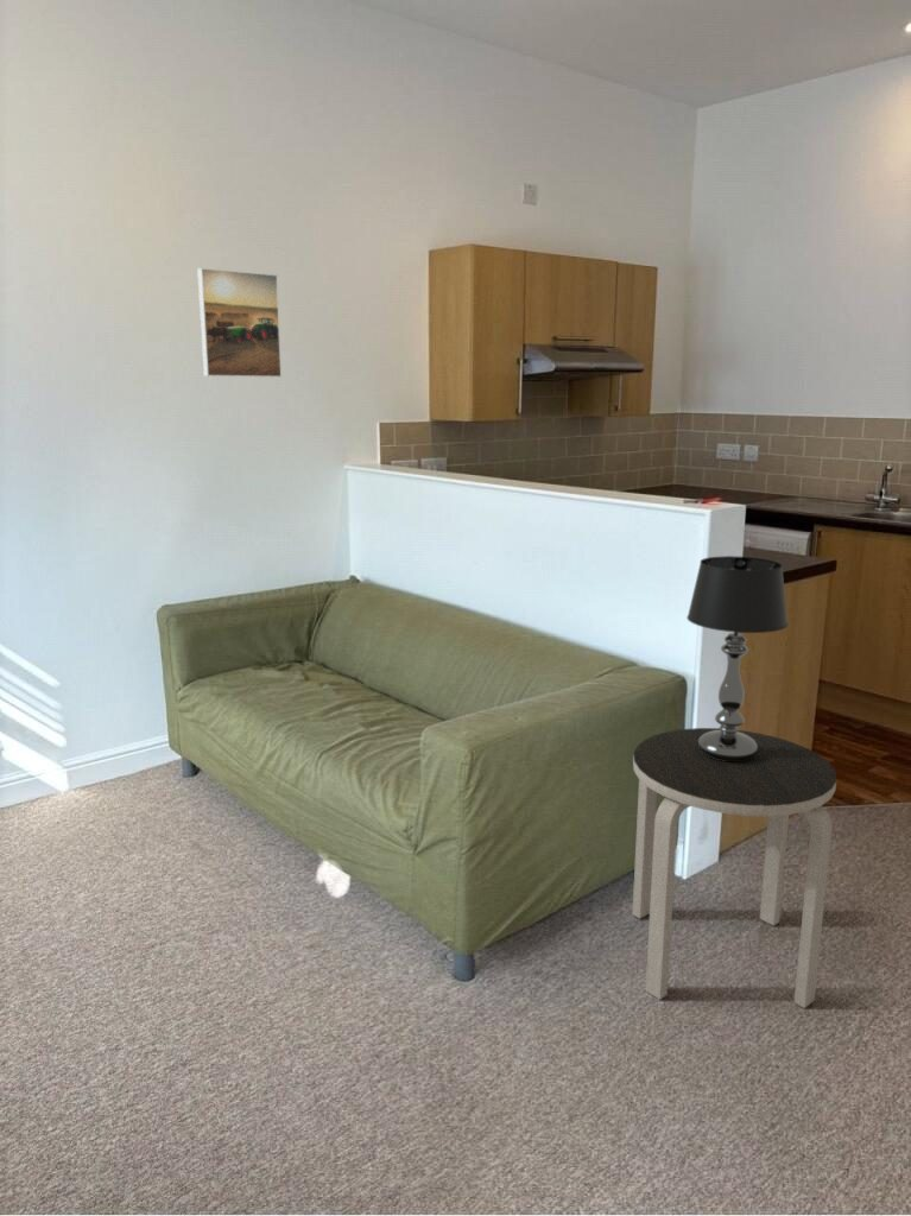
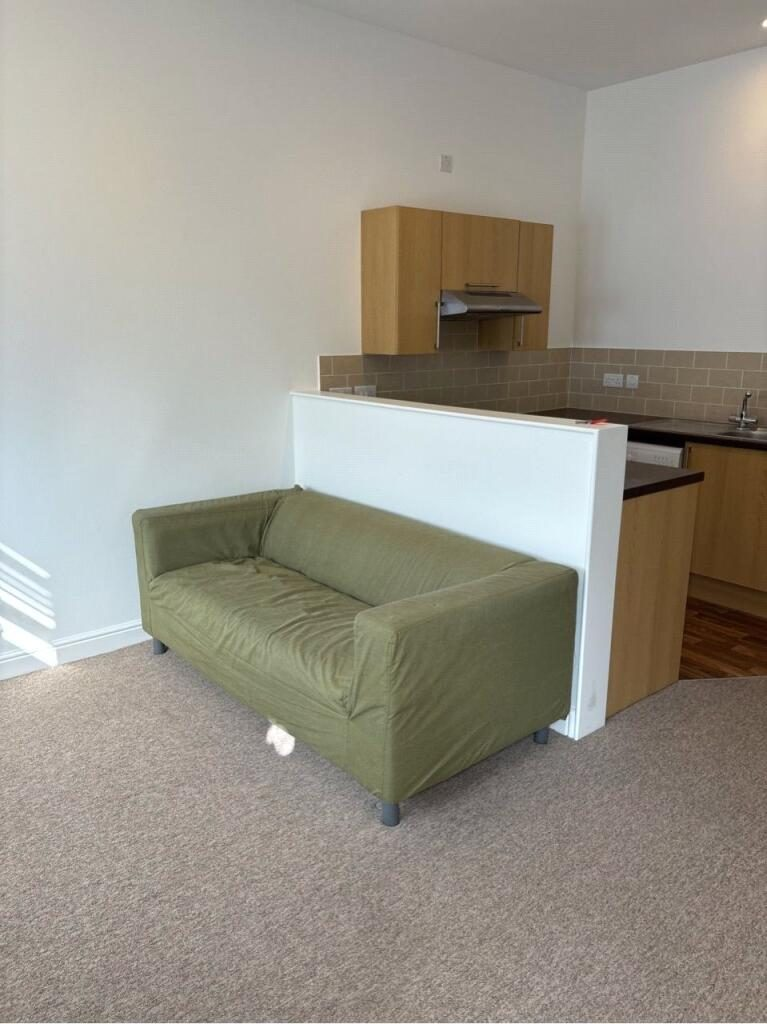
- side table (764, 863)
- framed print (241, 324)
- table lamp (733, 659)
